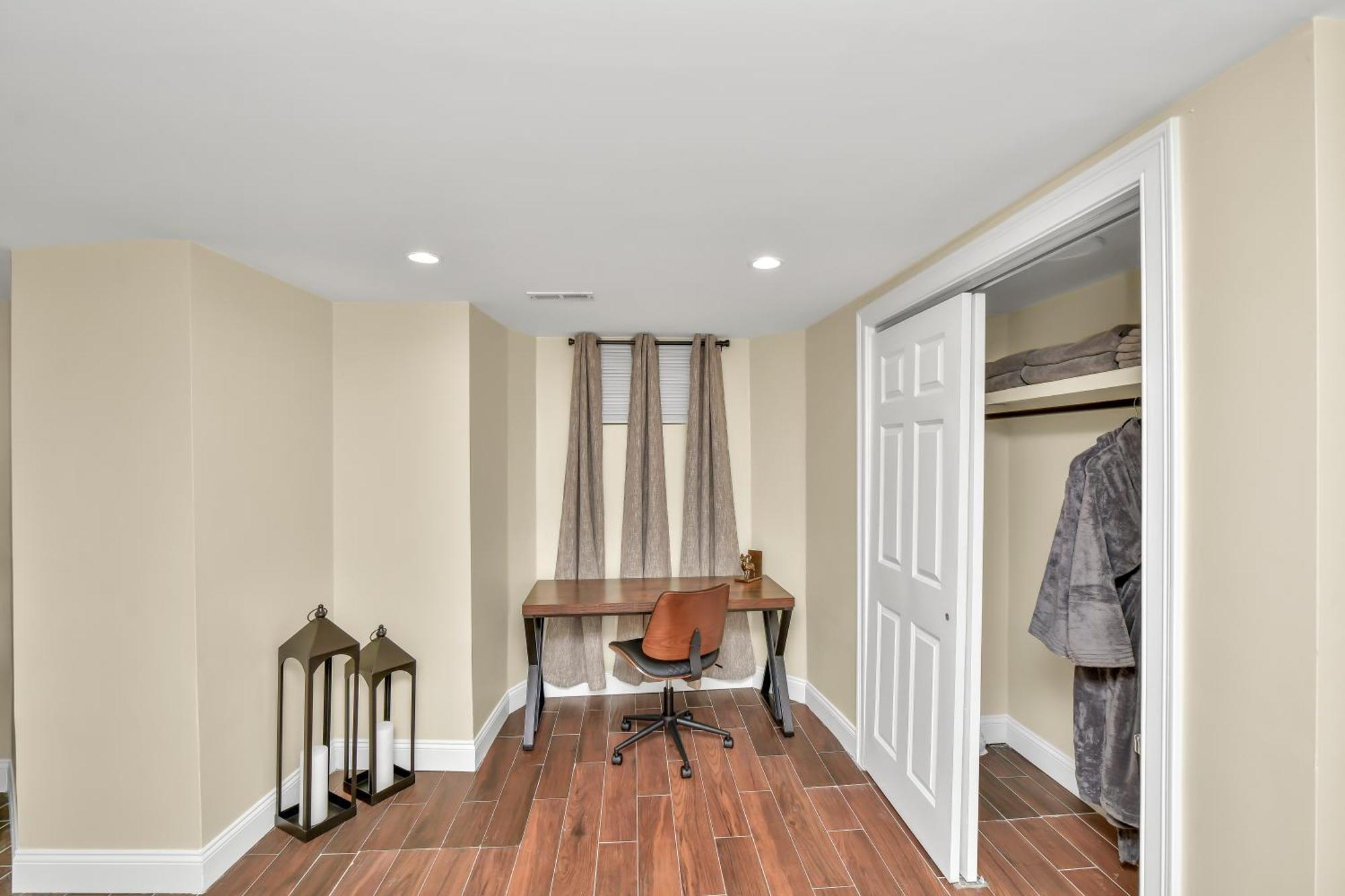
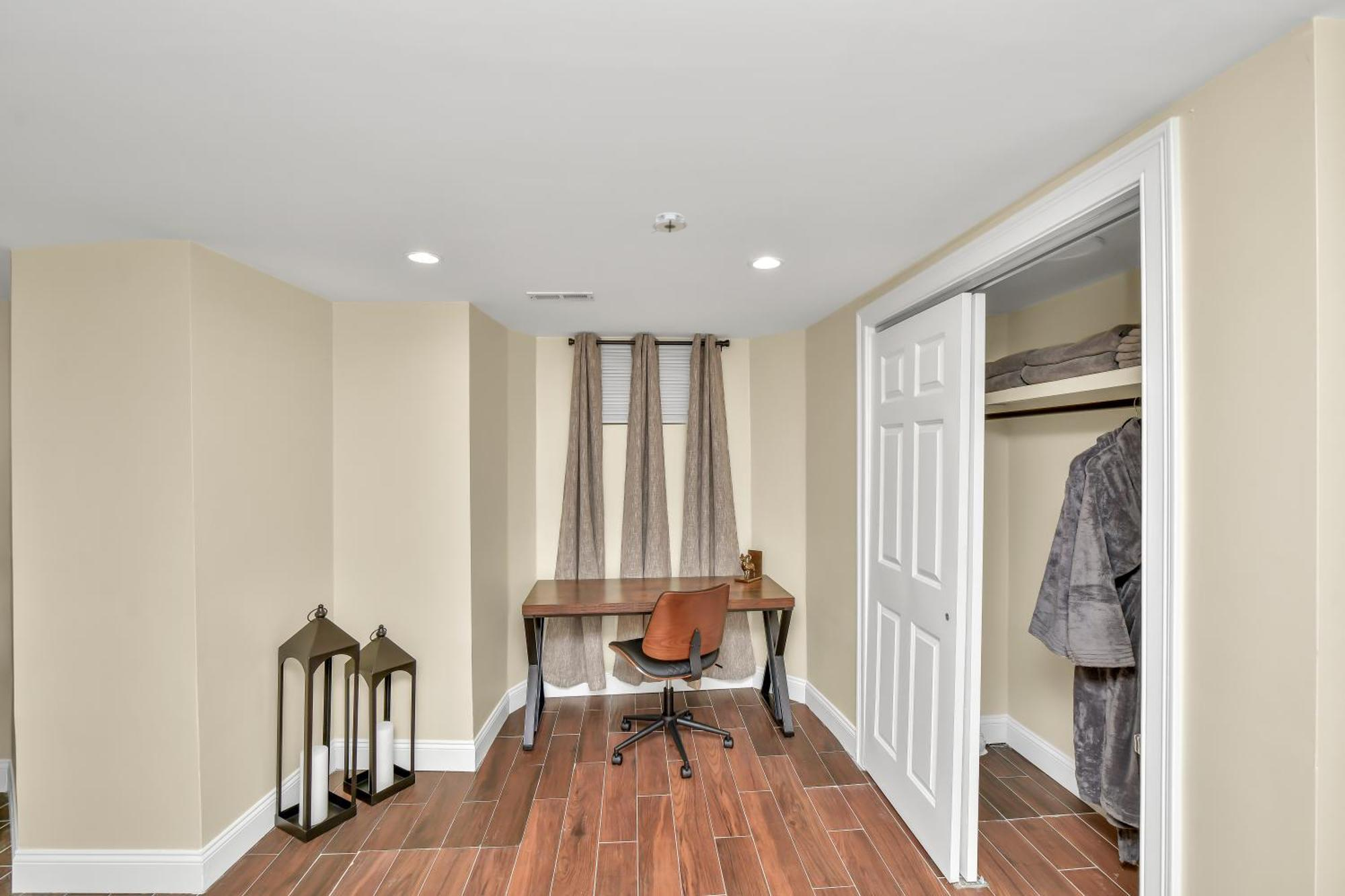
+ smoke detector (668, 222)
